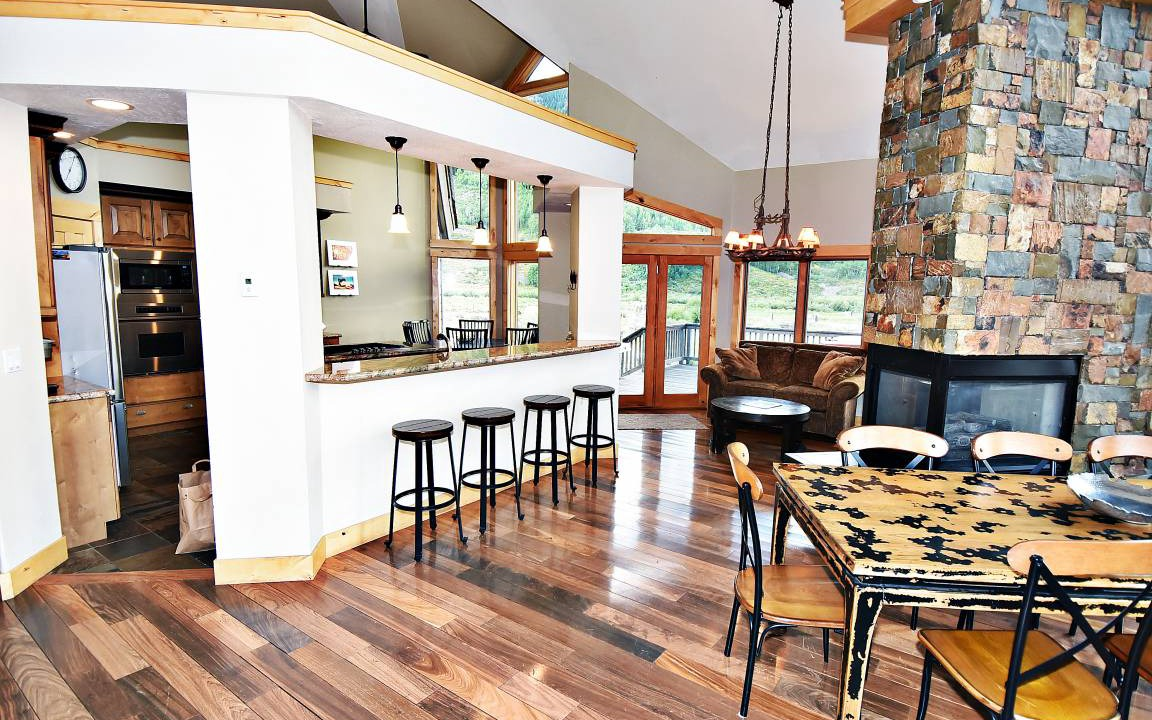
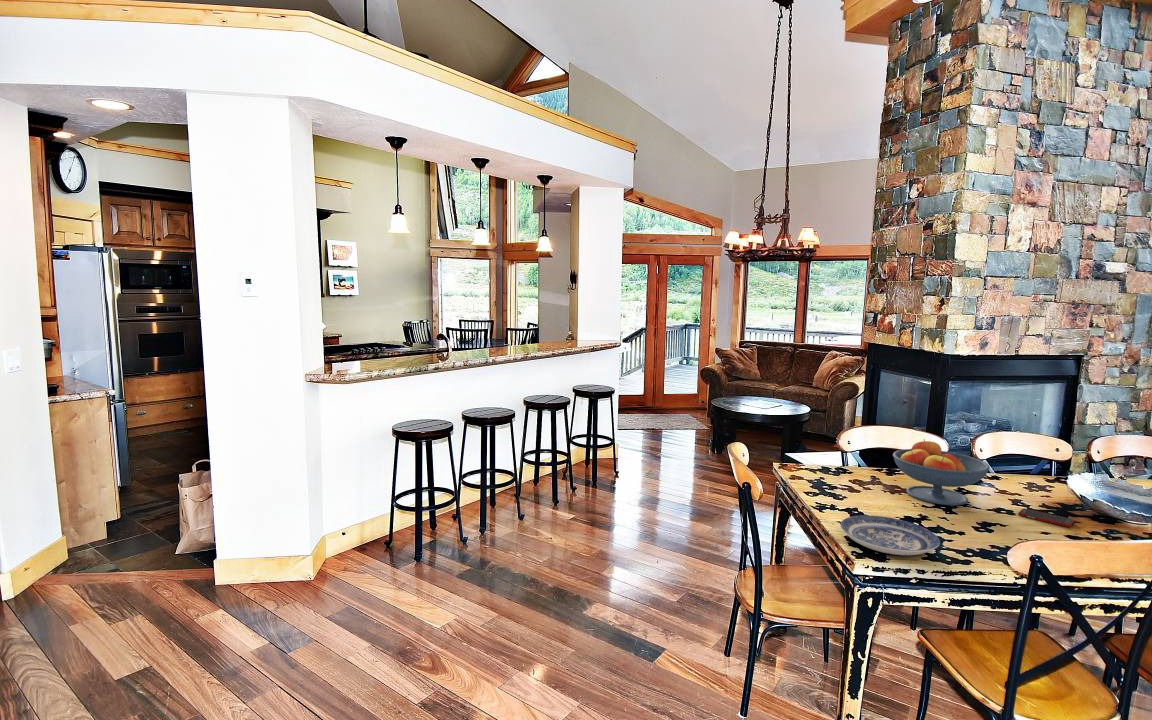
+ plate (888, 537)
+ cell phone (1045, 517)
+ fruit bowl (938, 471)
